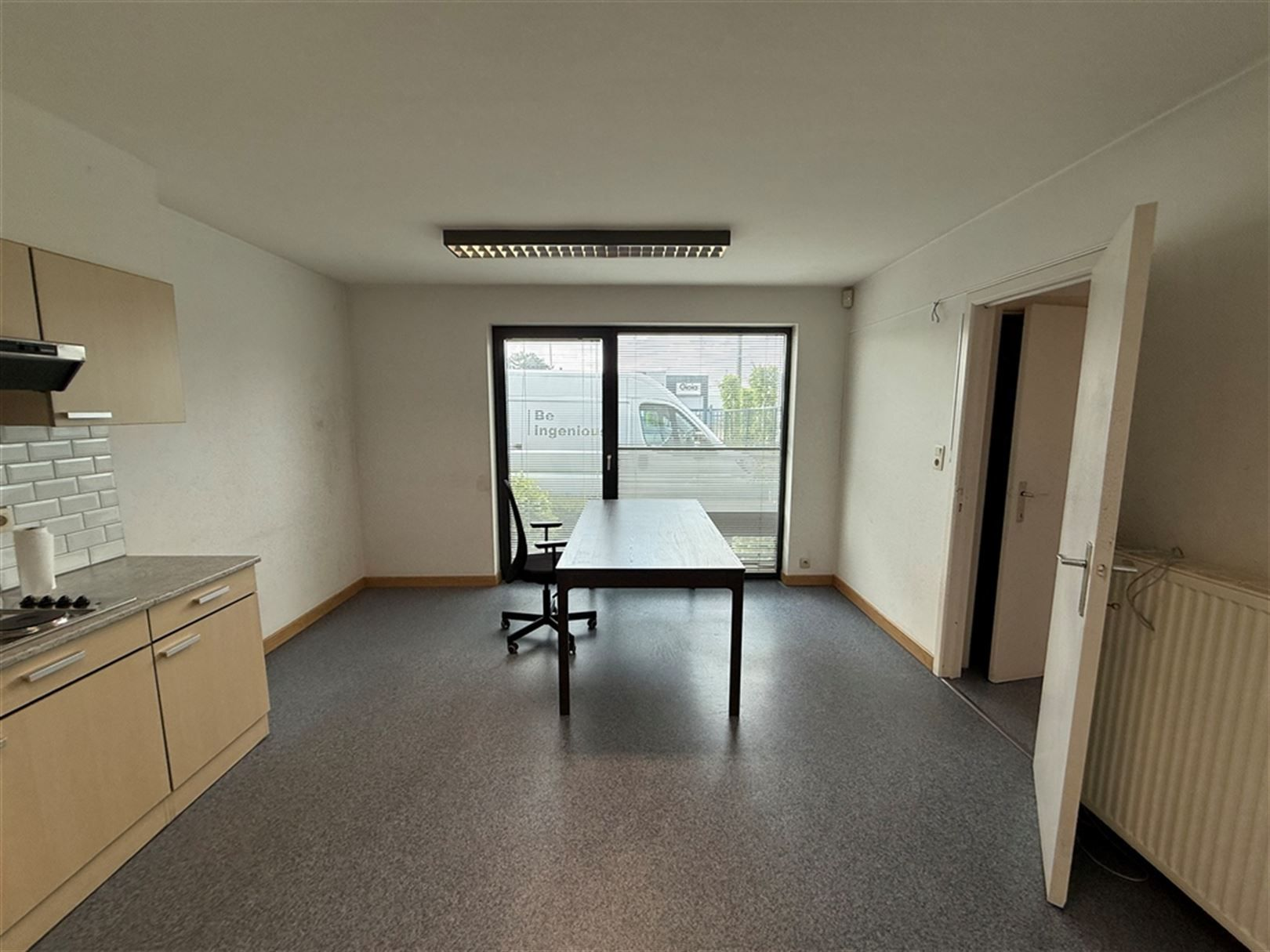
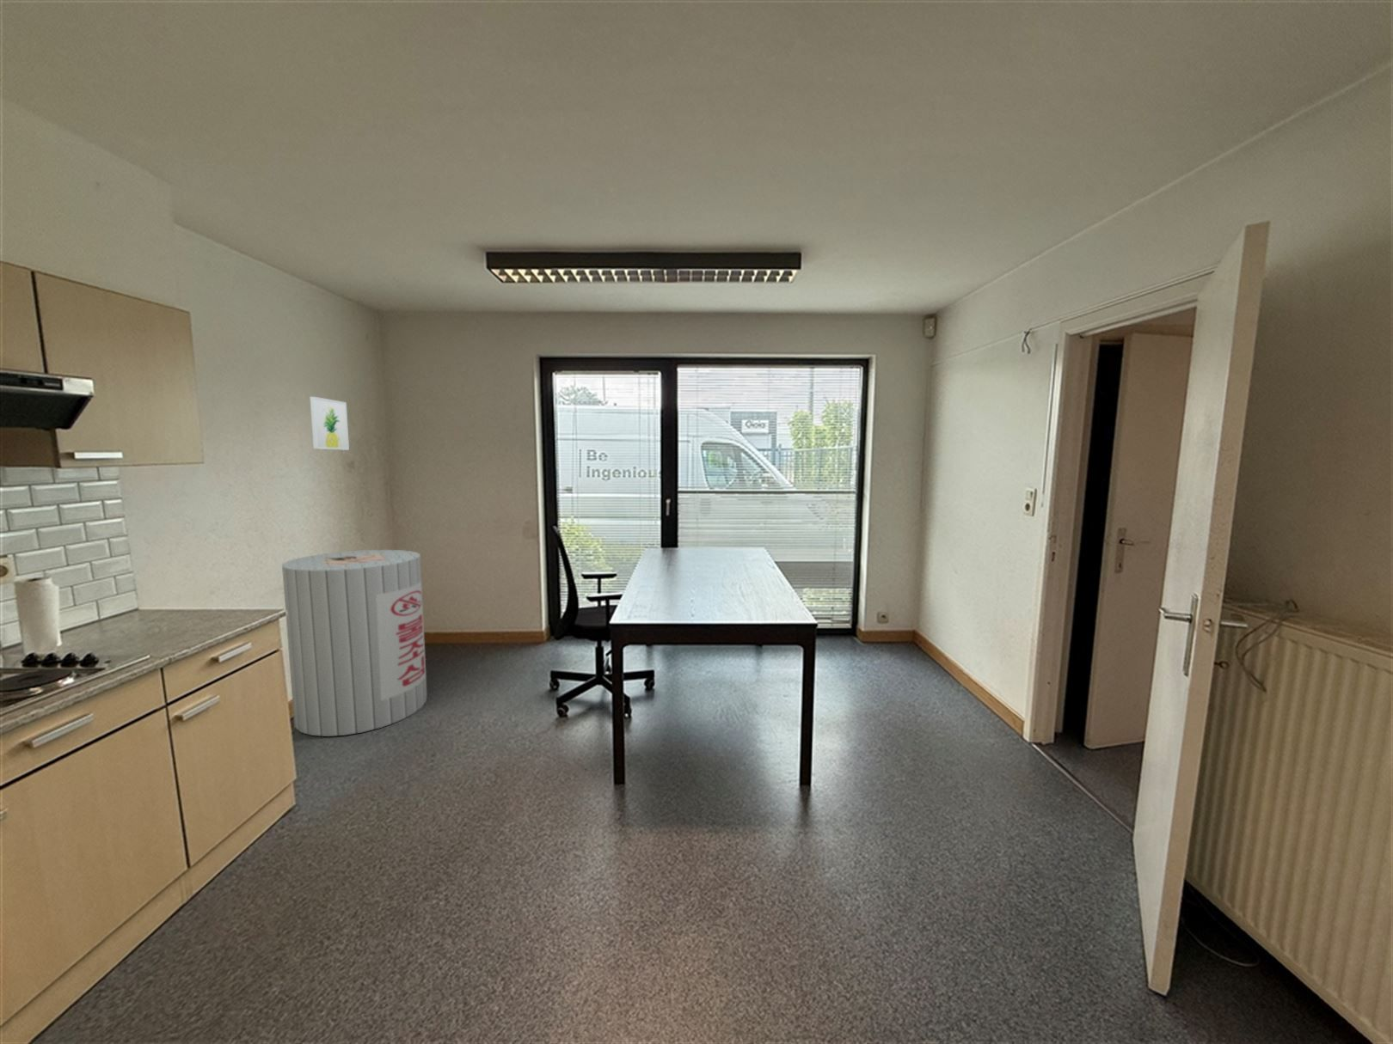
+ wall art (330, 424)
+ trash can (360, 634)
